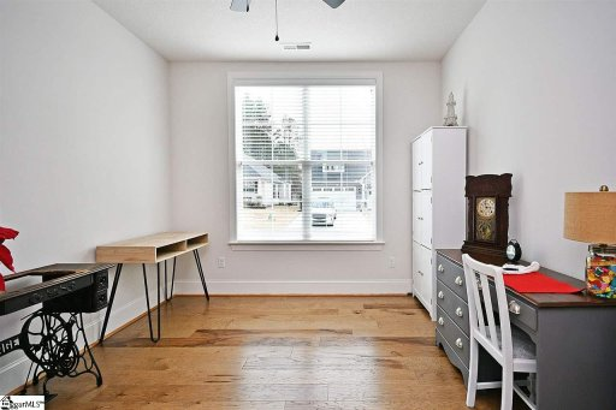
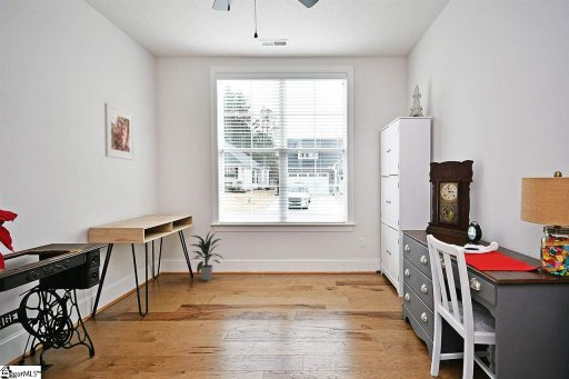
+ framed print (120, 133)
+ indoor plant (204, 255)
